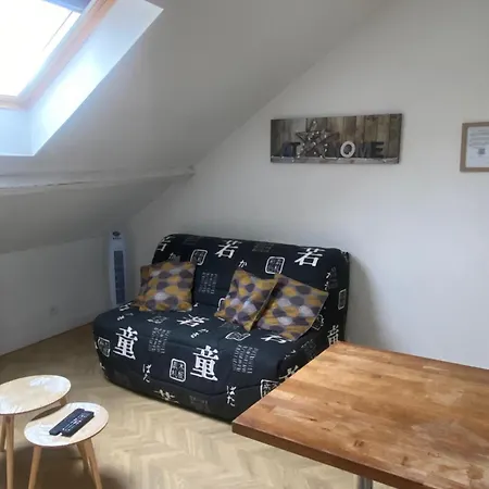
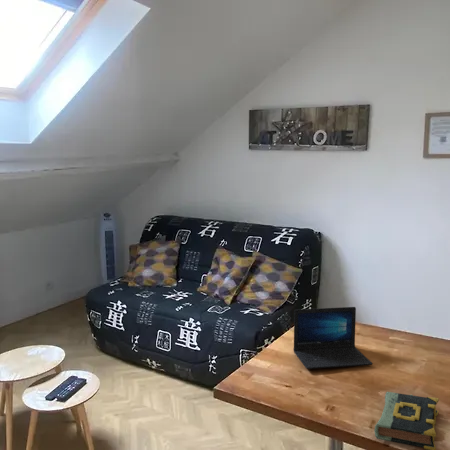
+ laptop (332, 336)
+ book (408, 413)
